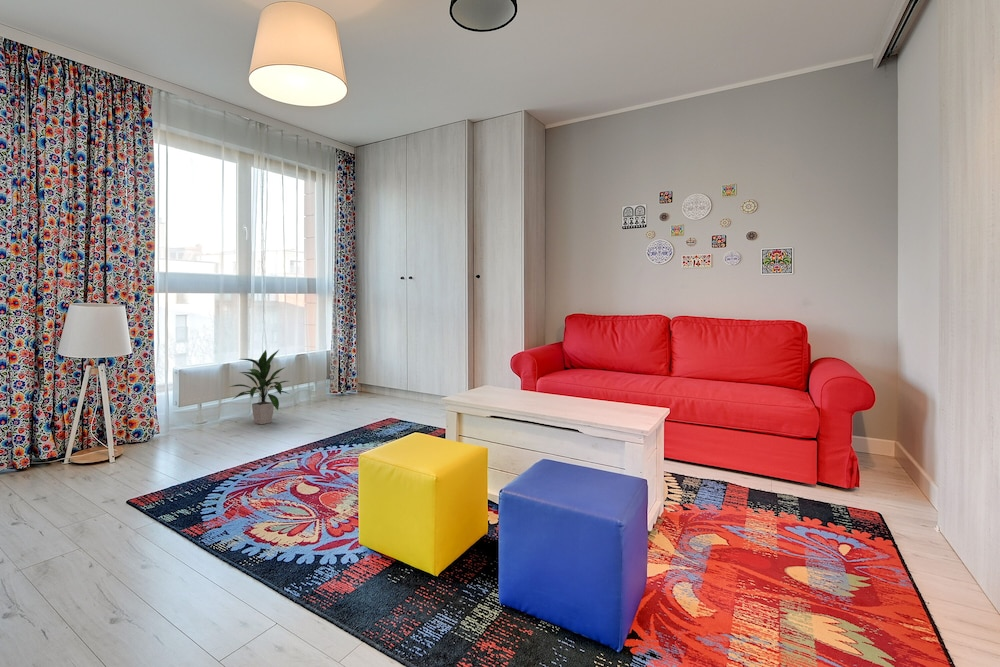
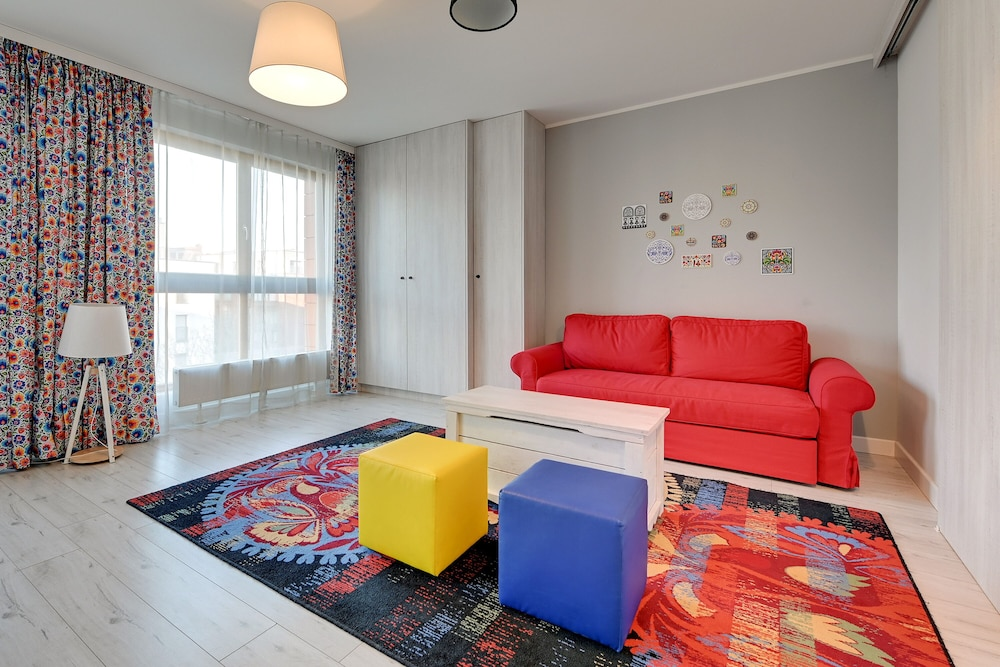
- indoor plant (262, 386)
